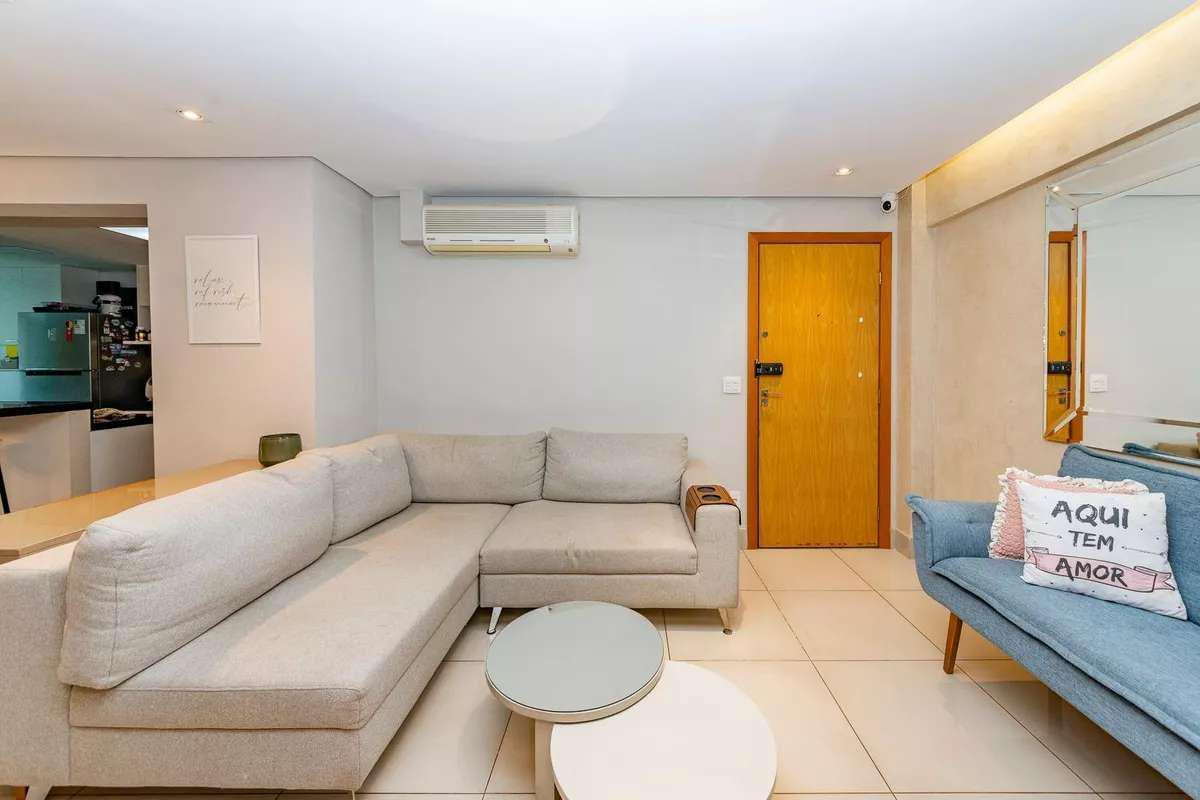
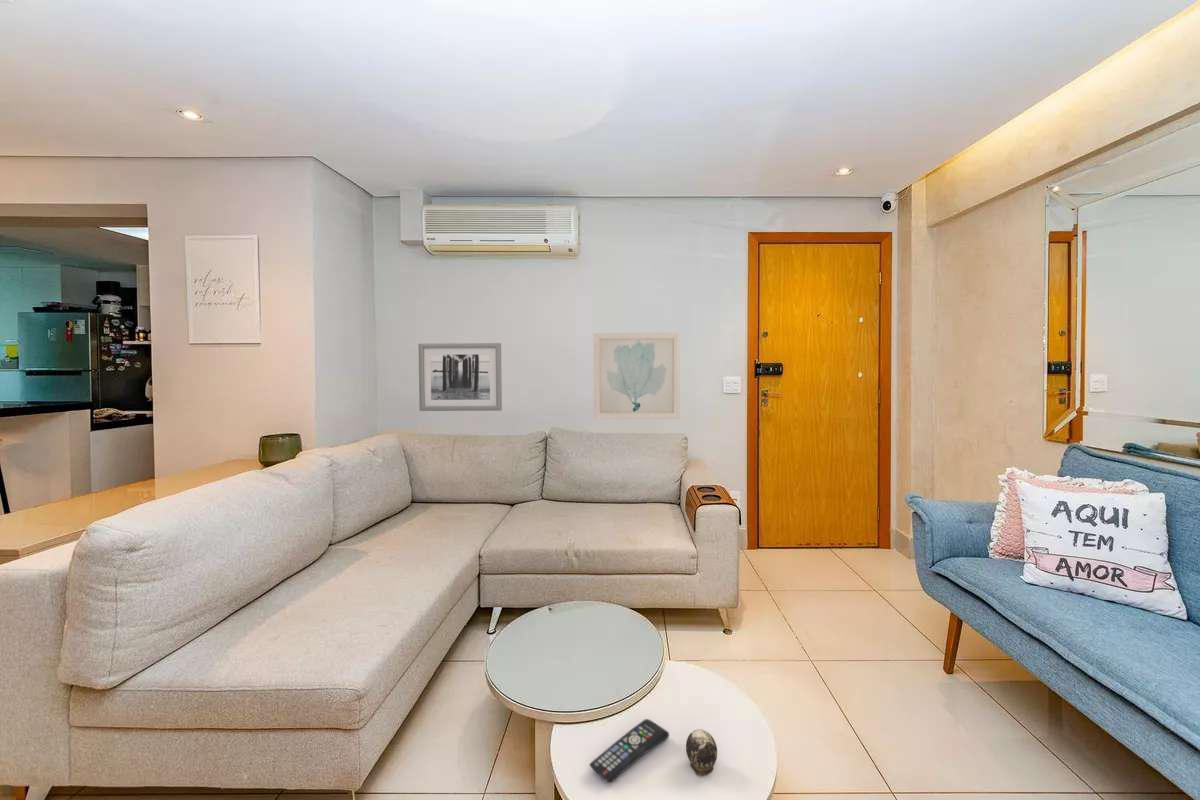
+ wall art (636, 376)
+ wall art (460, 377)
+ decorative egg (701, 749)
+ remote control (631, 748)
